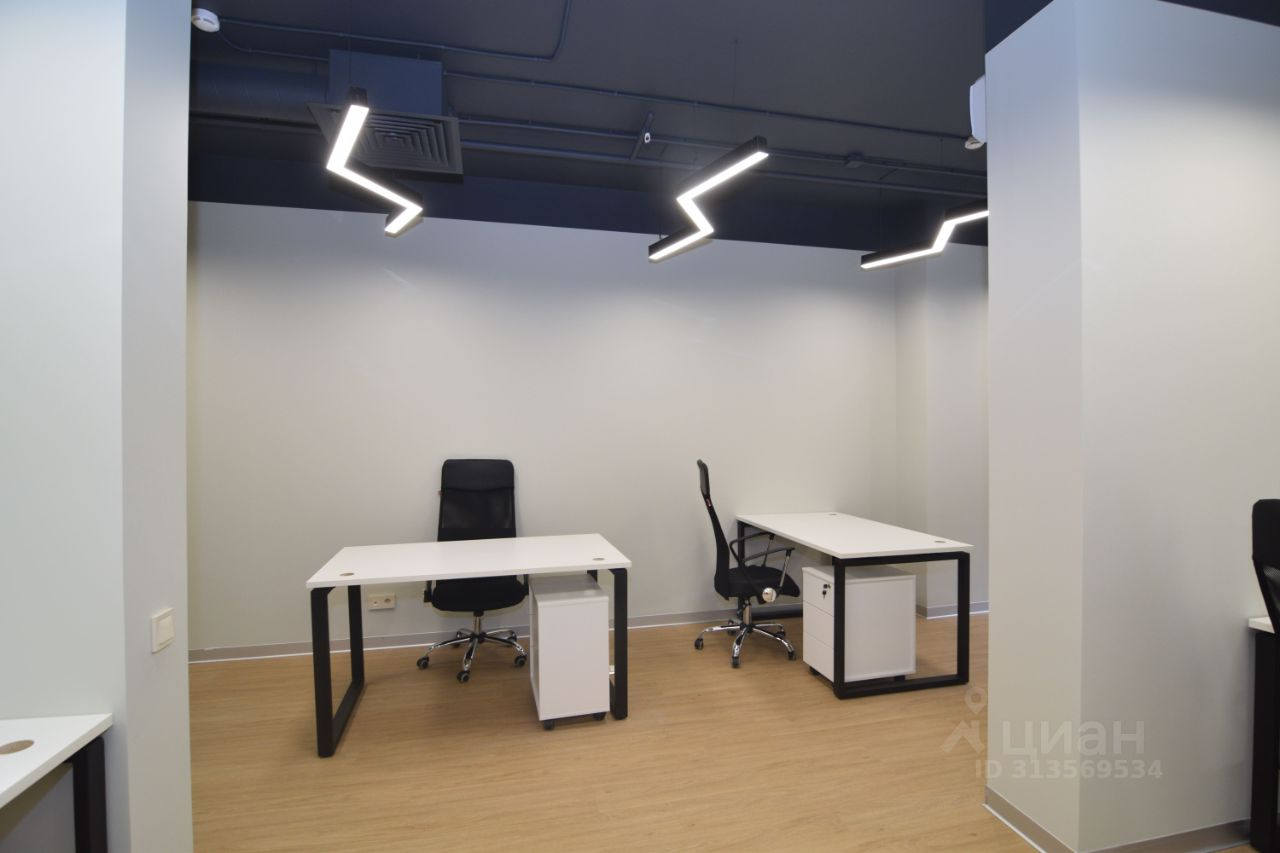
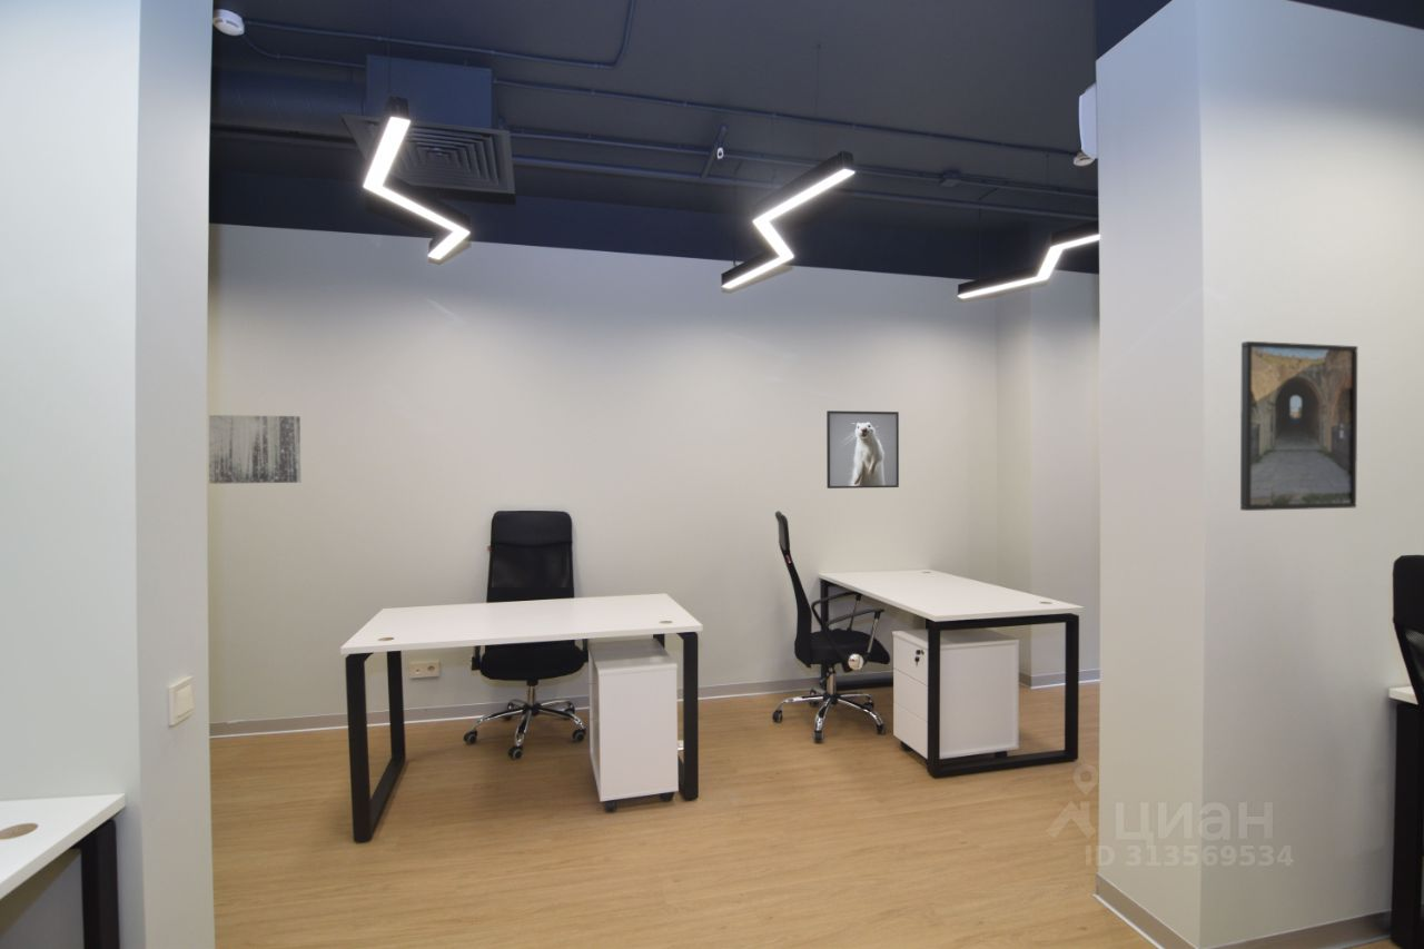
+ wall art (240, 449)
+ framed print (862, 449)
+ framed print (1299, 426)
